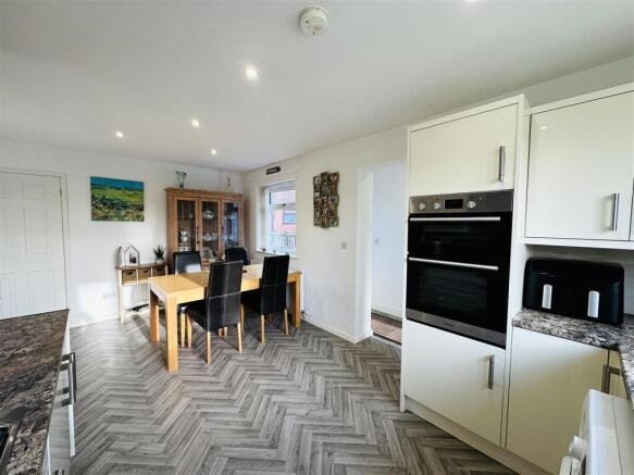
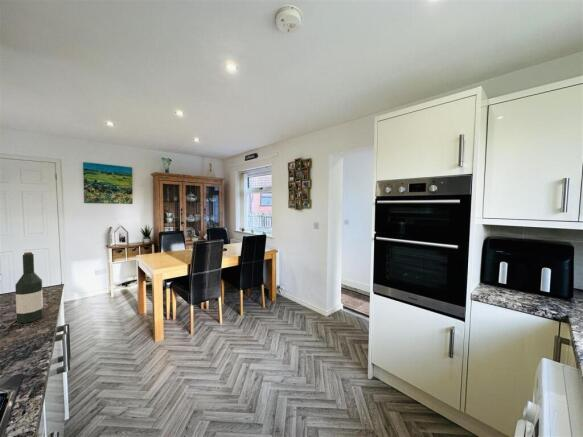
+ wine bottle (29, 285)
